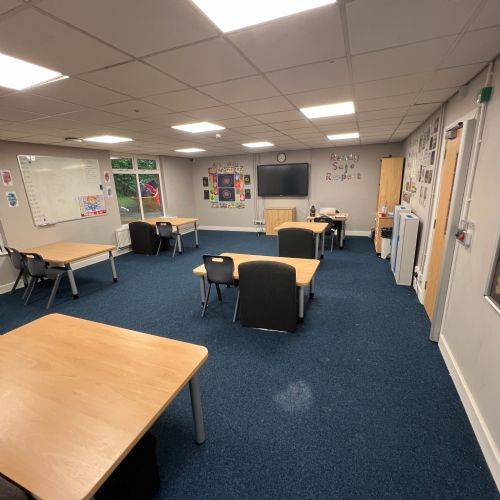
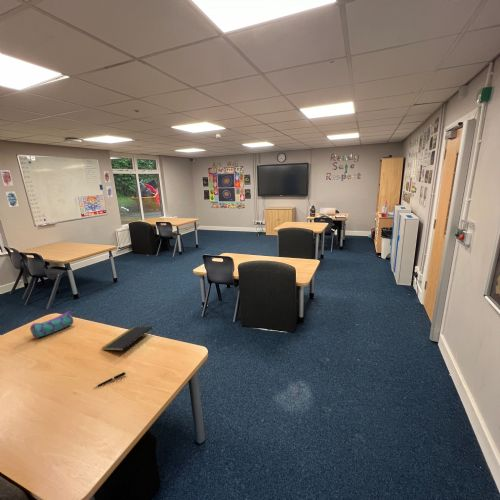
+ pencil case (52, 324)
+ notepad (128, 337)
+ pen (109, 379)
